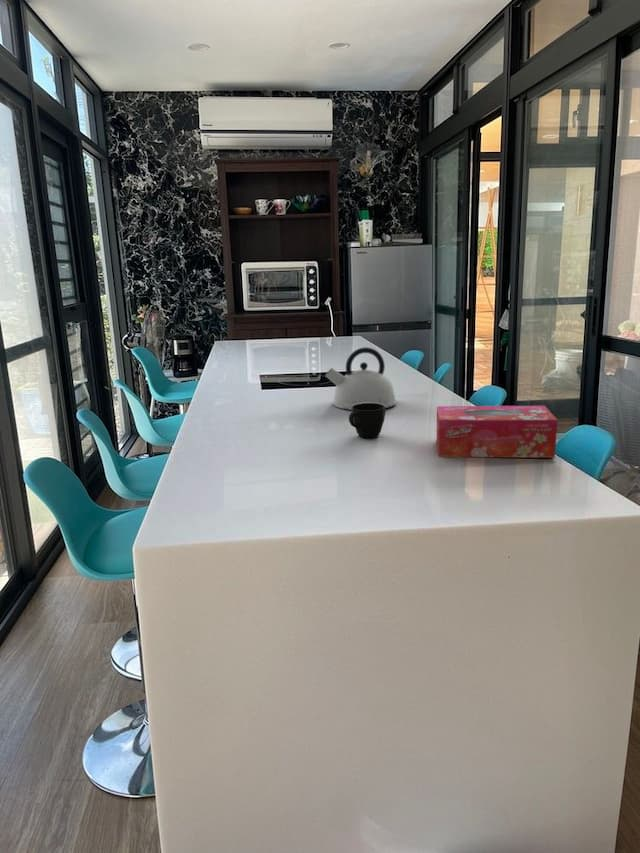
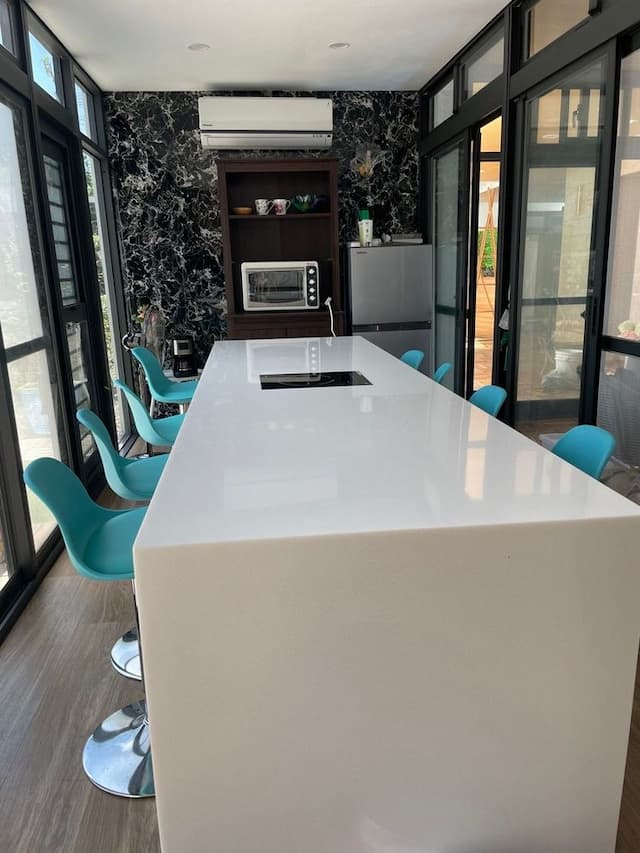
- kettle (360, 375)
- cup (366, 421)
- tissue box (493, 430)
